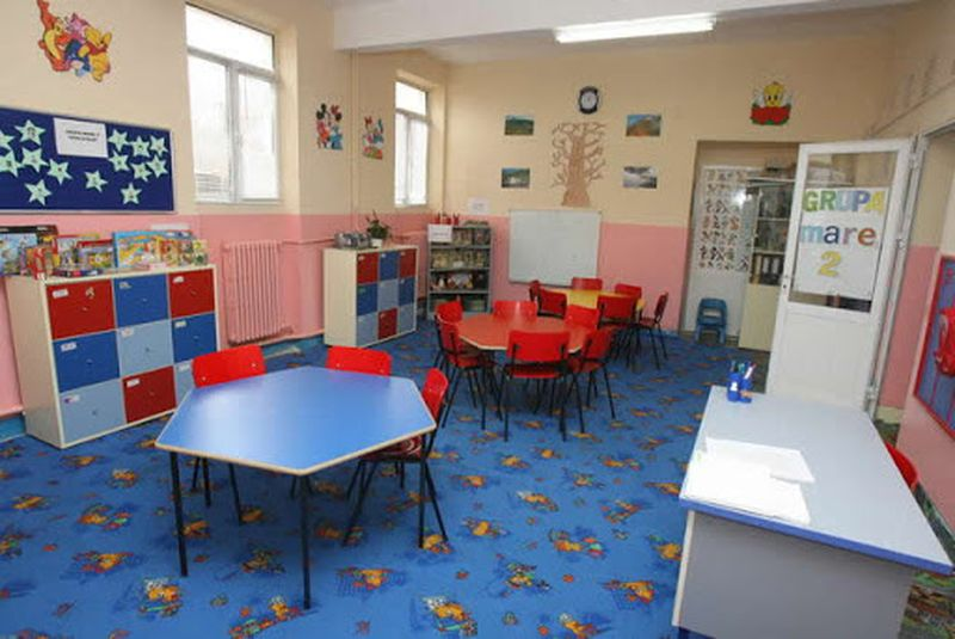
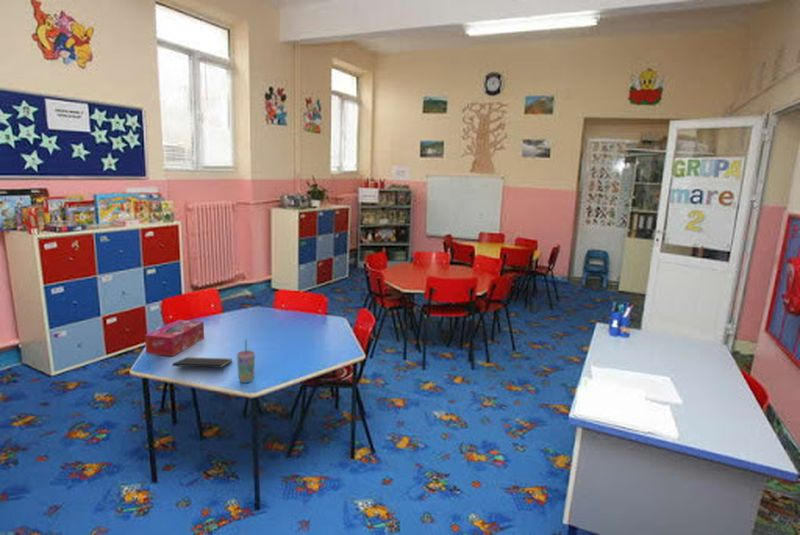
+ tissue box (176, 336)
+ cup (246, 360)
+ notepad (203, 362)
